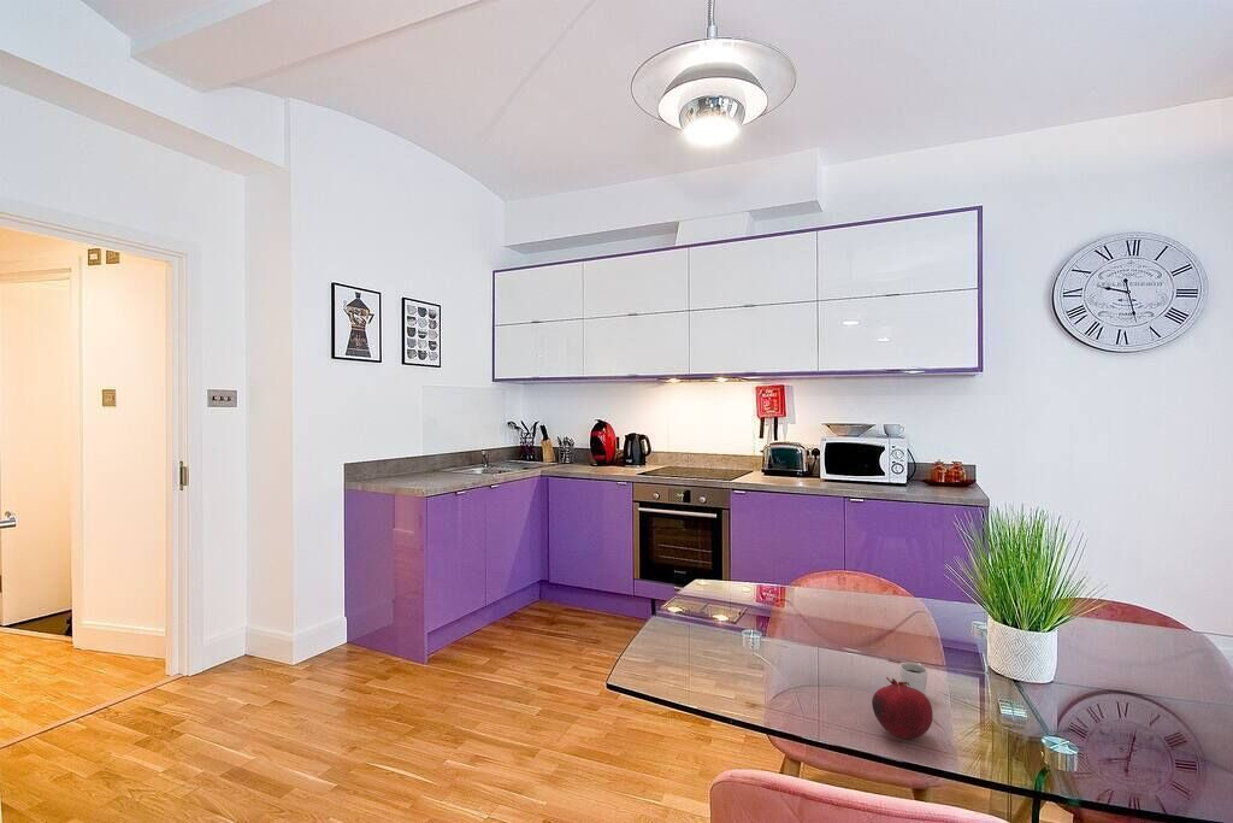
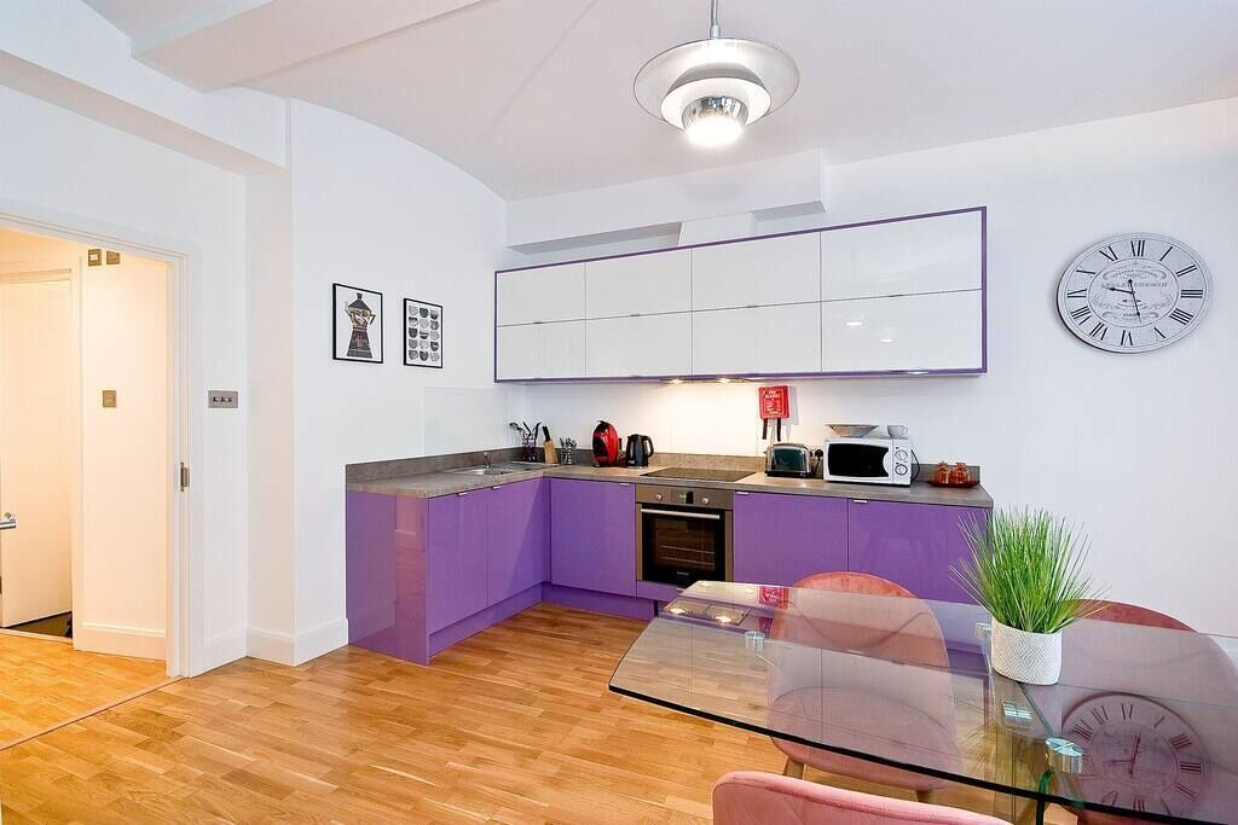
- fruit (902, 707)
- cup (912, 670)
